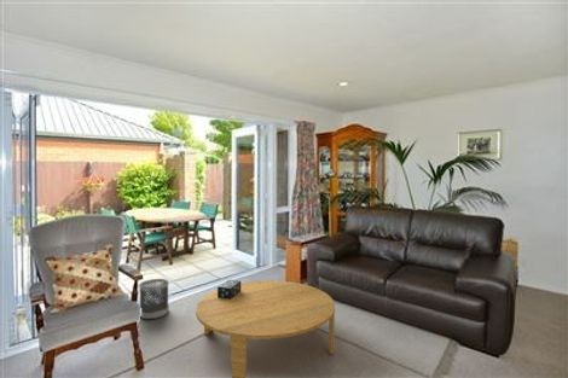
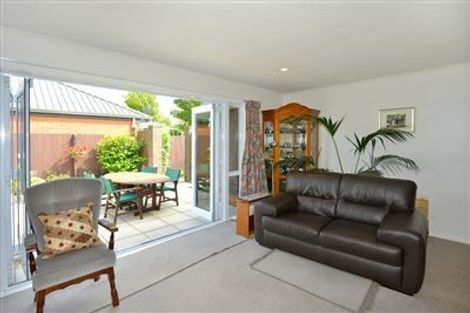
- coffee table (266, 321)
- wastebasket (153, 297)
- decorative box (230, 289)
